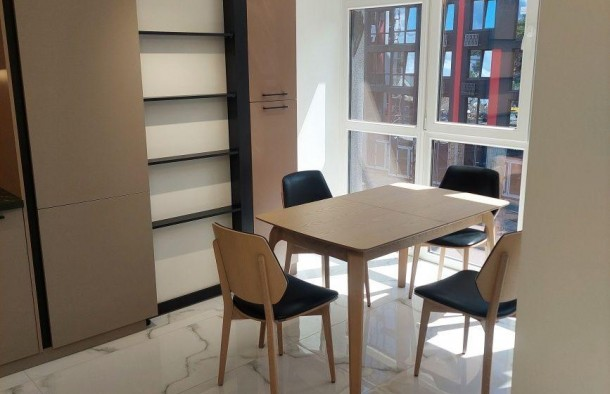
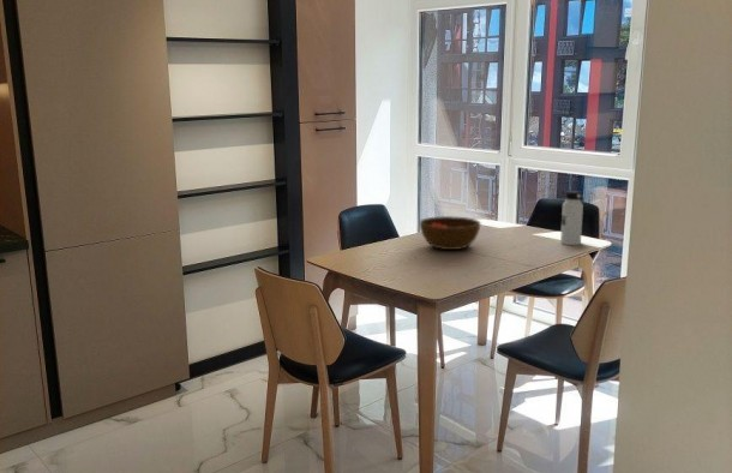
+ water bottle (571, 217)
+ bowl (449, 234)
